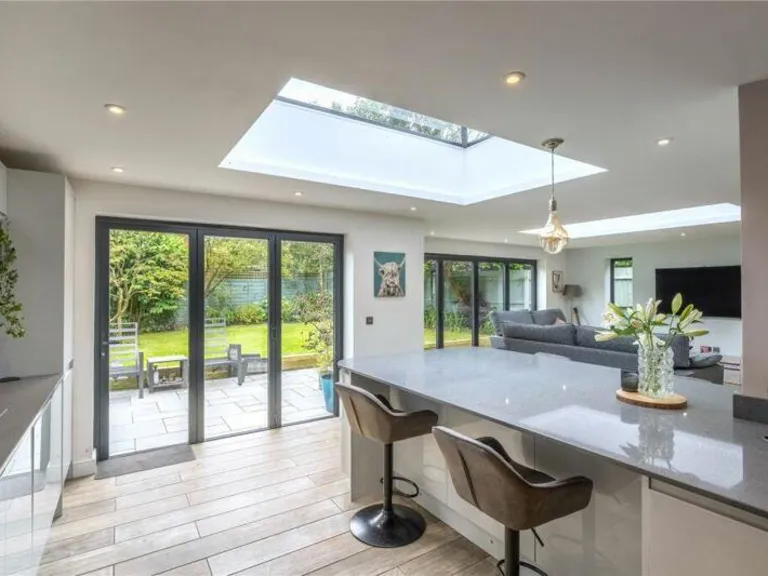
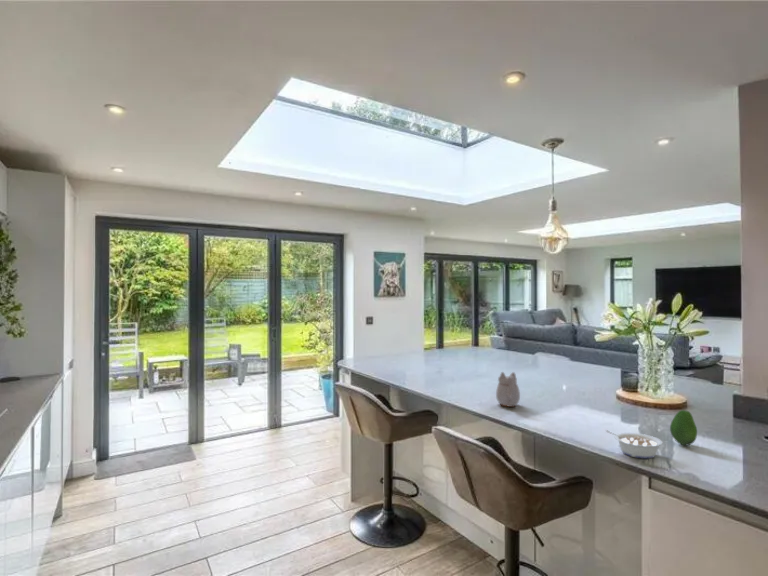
+ legume (636, 444)
+ teapot (508, 388)
+ fruit (683, 427)
